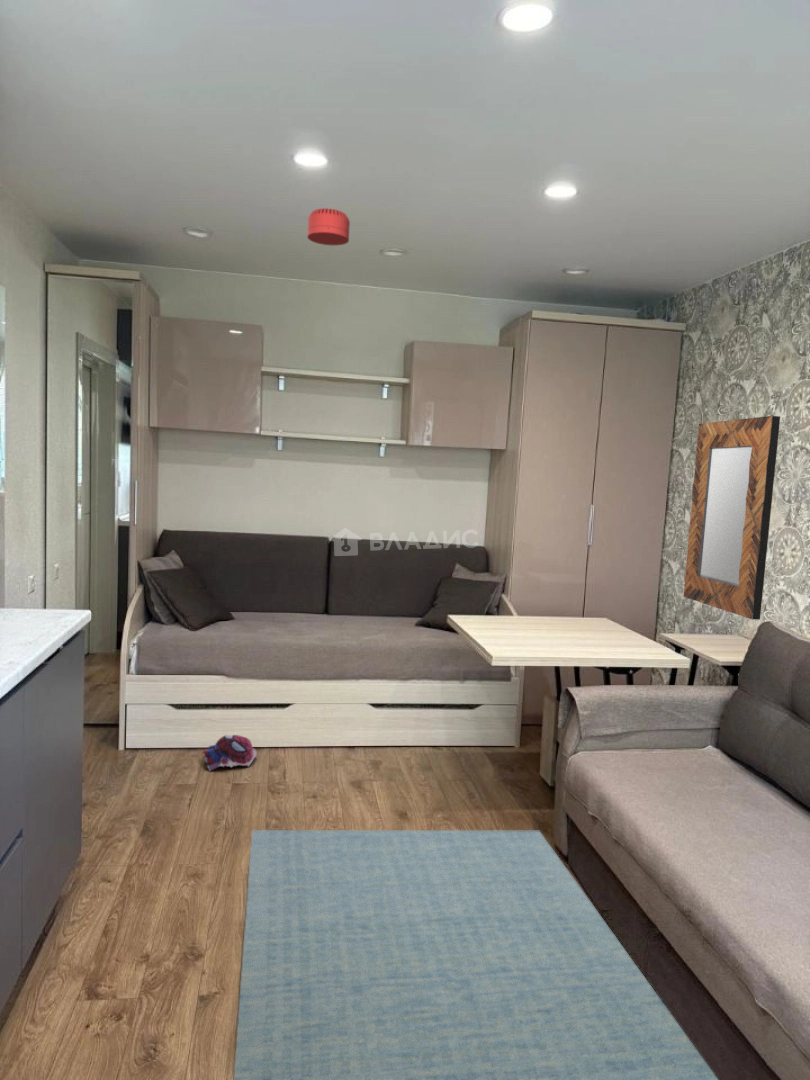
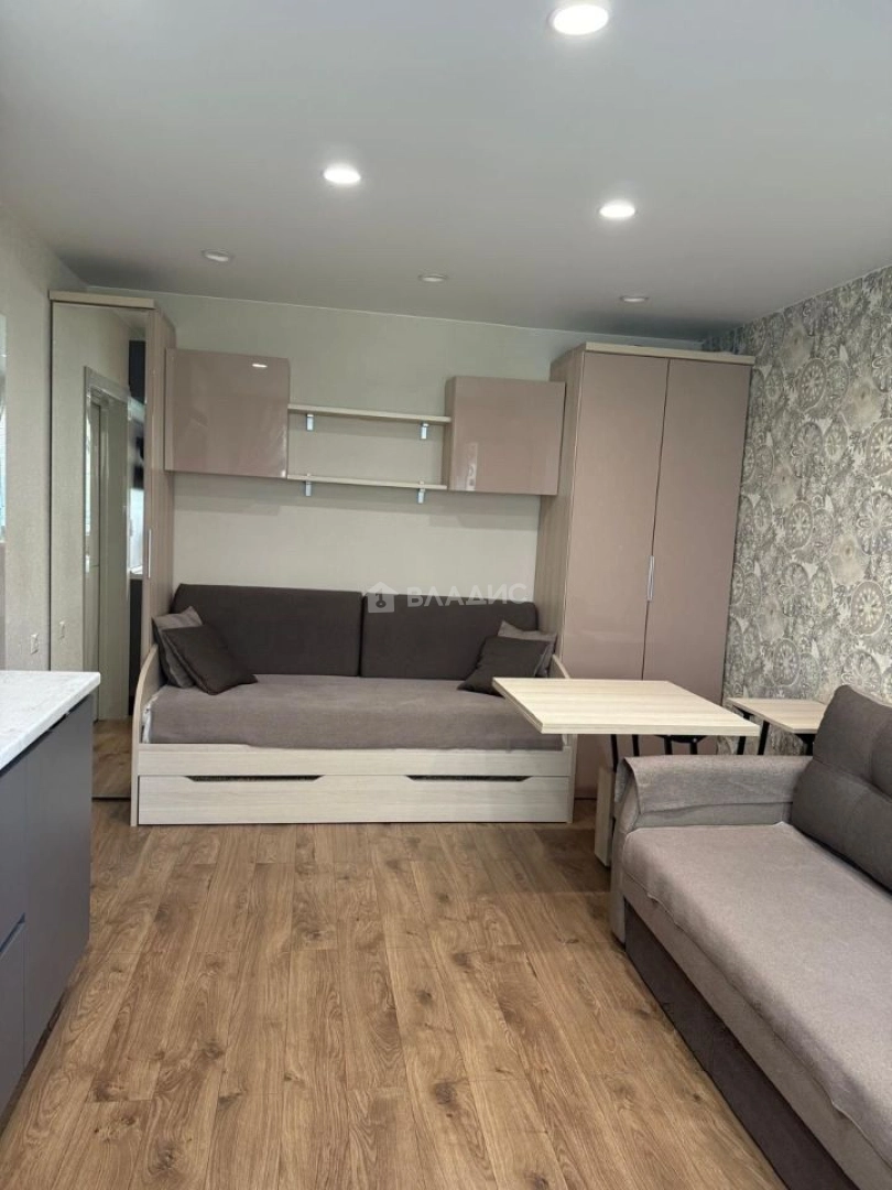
- plush toy (229, 749)
- home mirror (726, 514)
- smoke detector (328, 226)
- rug (417, 888)
